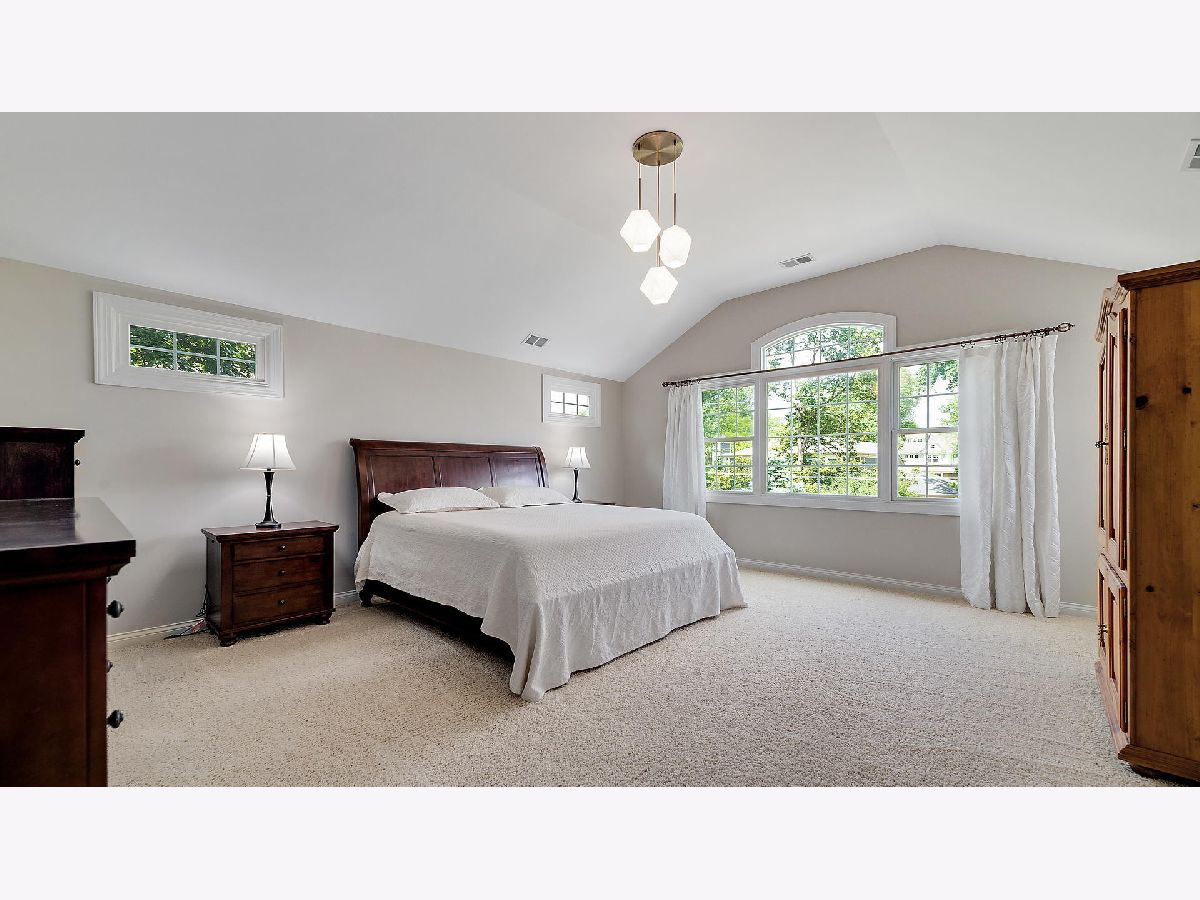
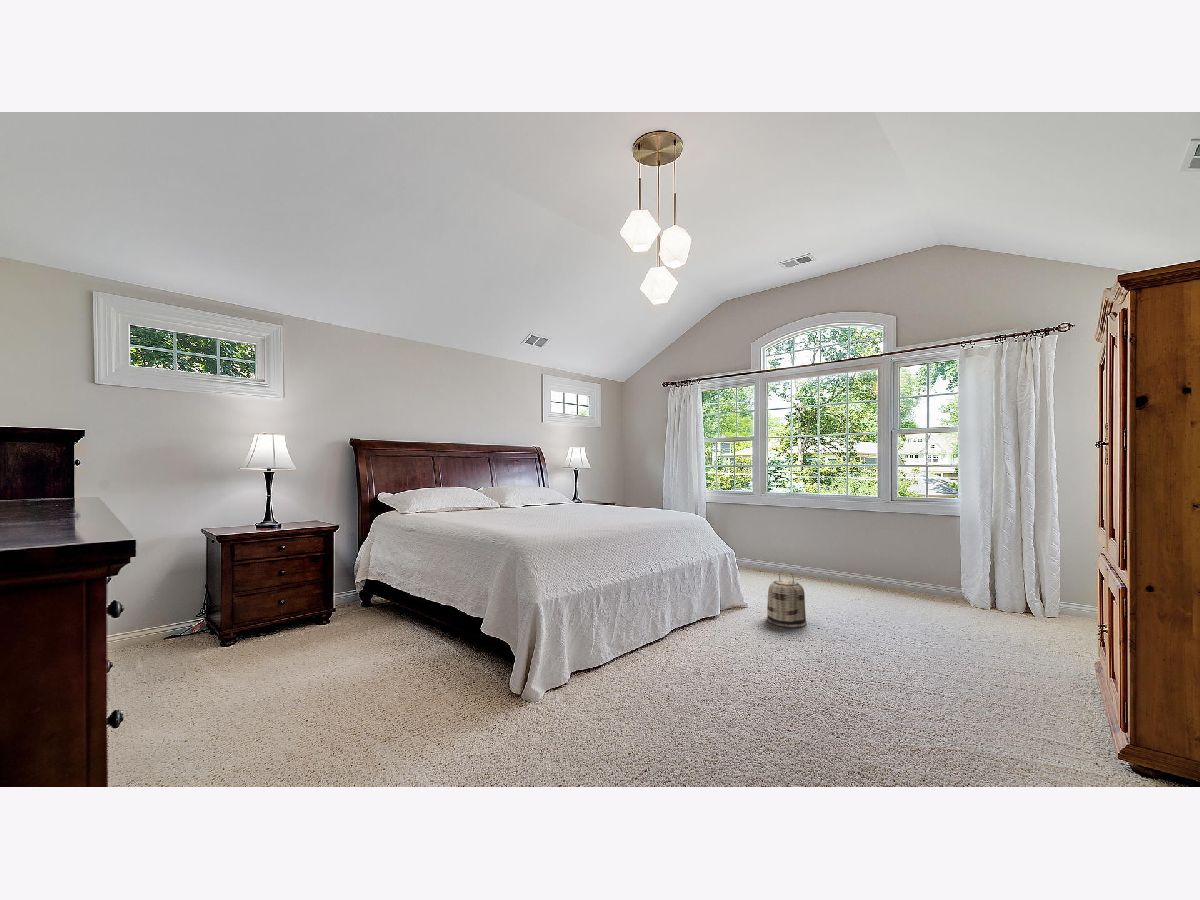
+ basket (786, 595)
